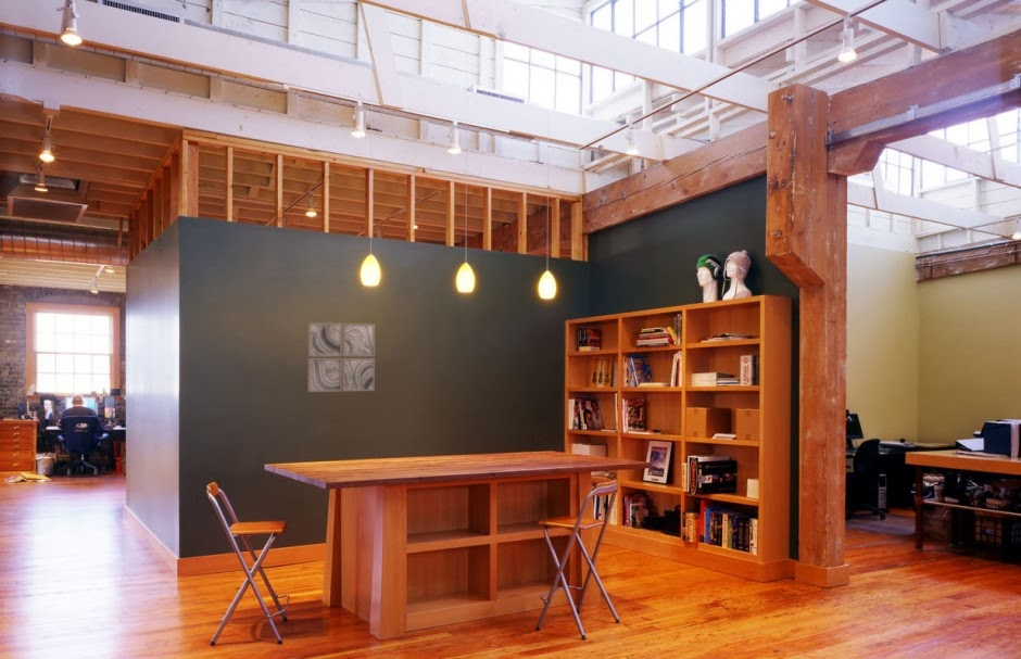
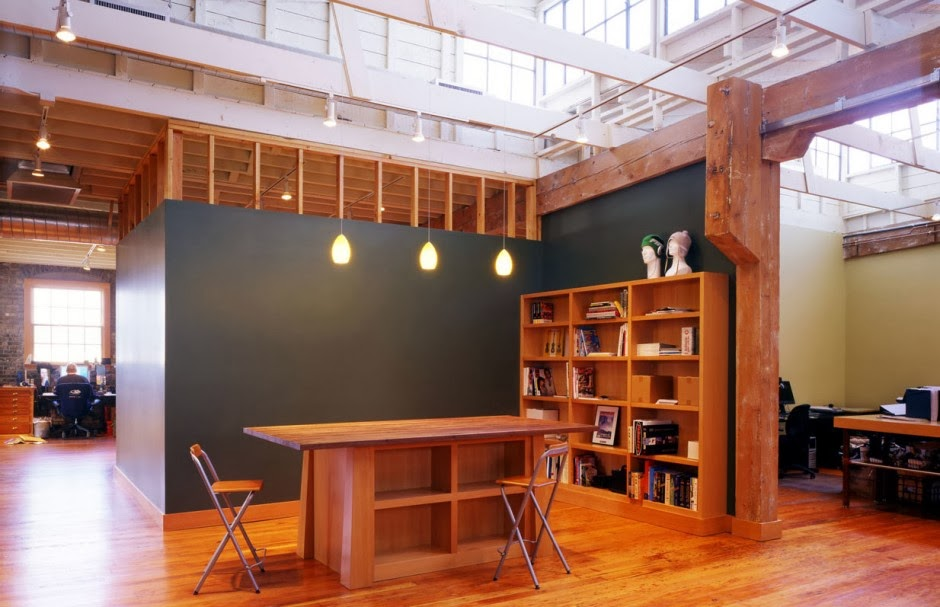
- wall art (342, 358)
